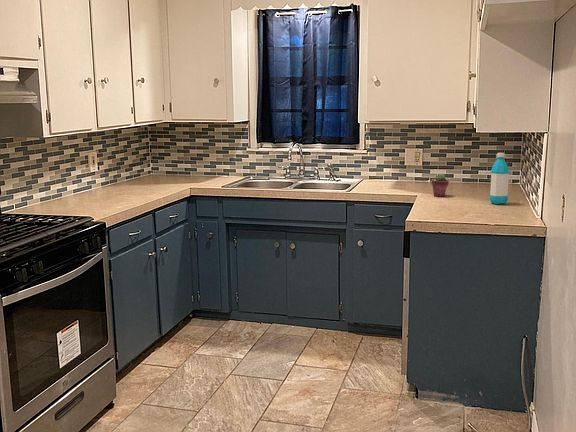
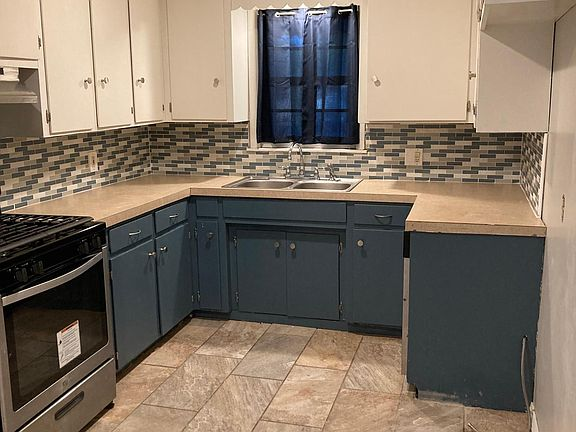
- potted succulent (439, 184)
- water bottle (499, 178)
